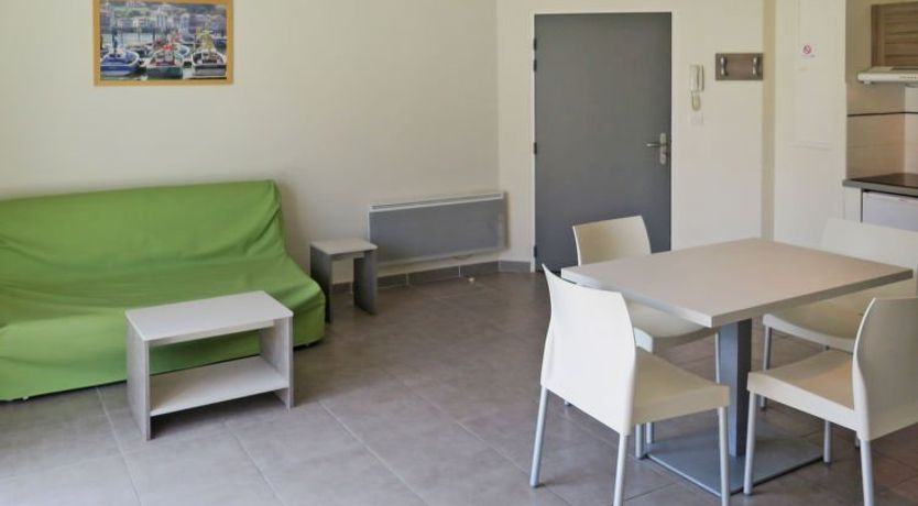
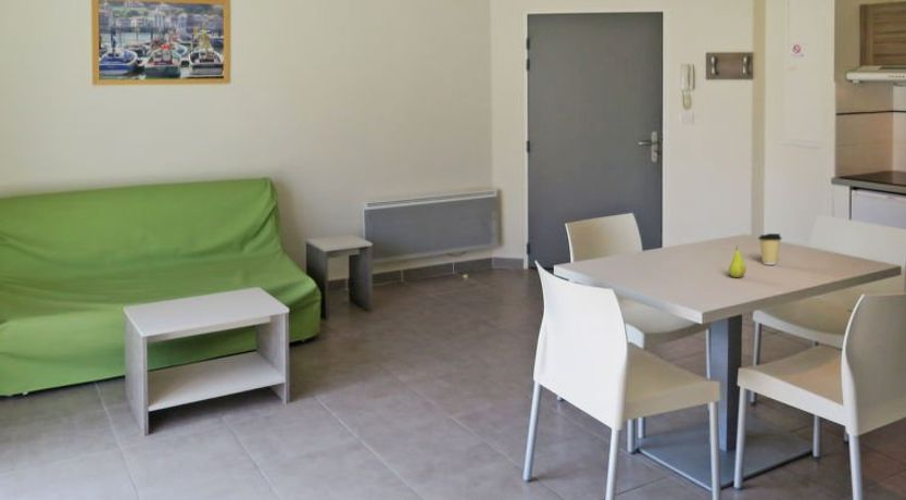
+ coffee cup (769, 249)
+ fruit (737, 261)
